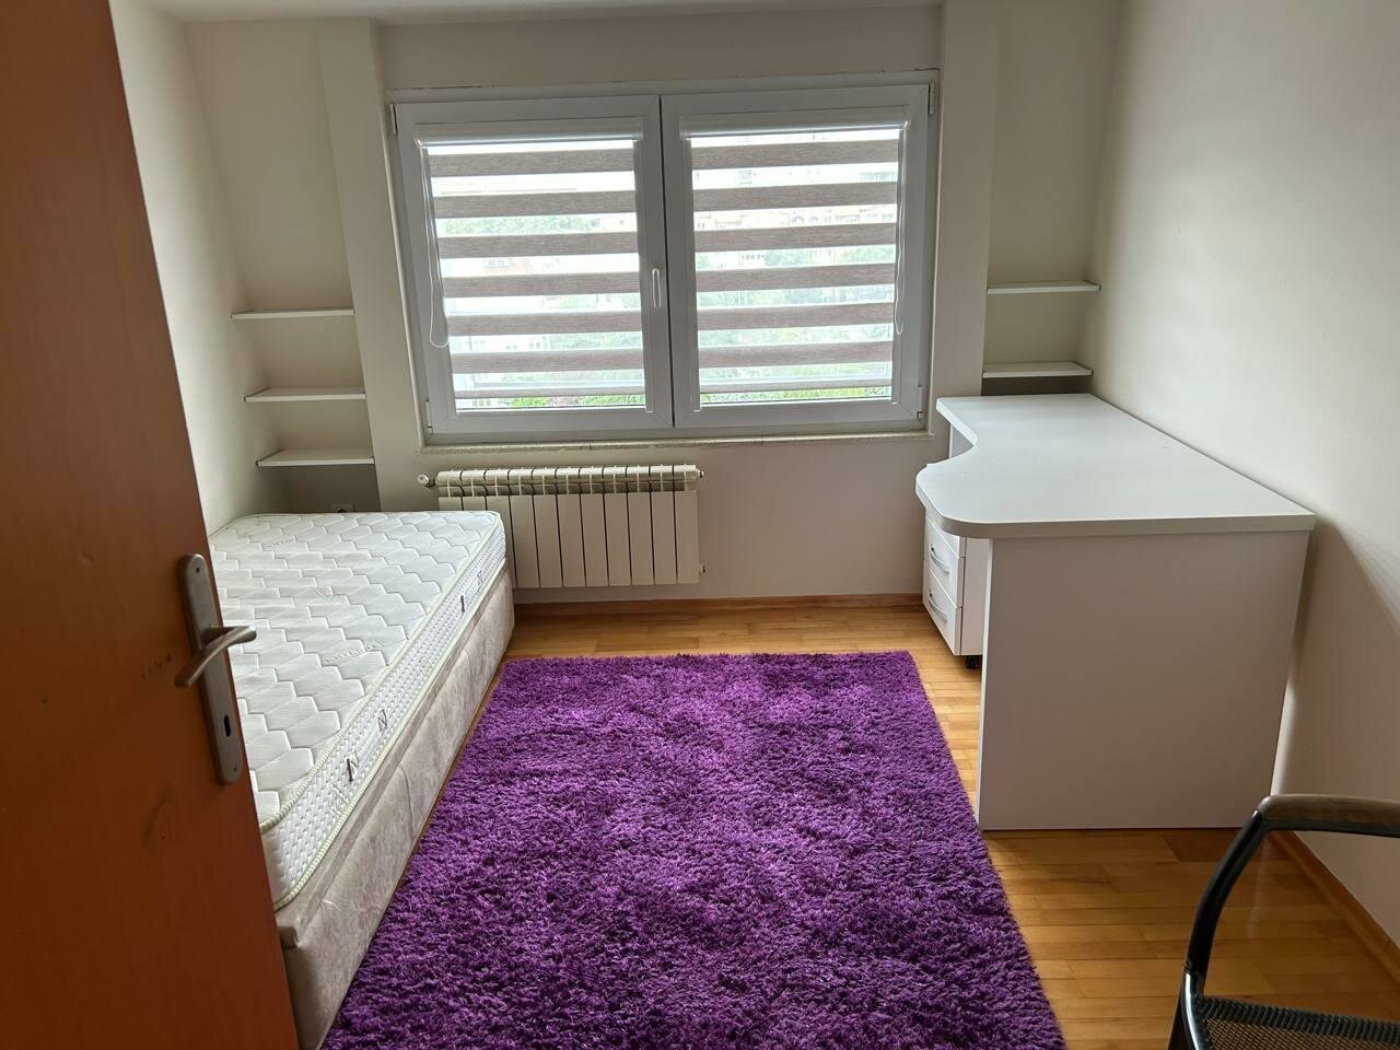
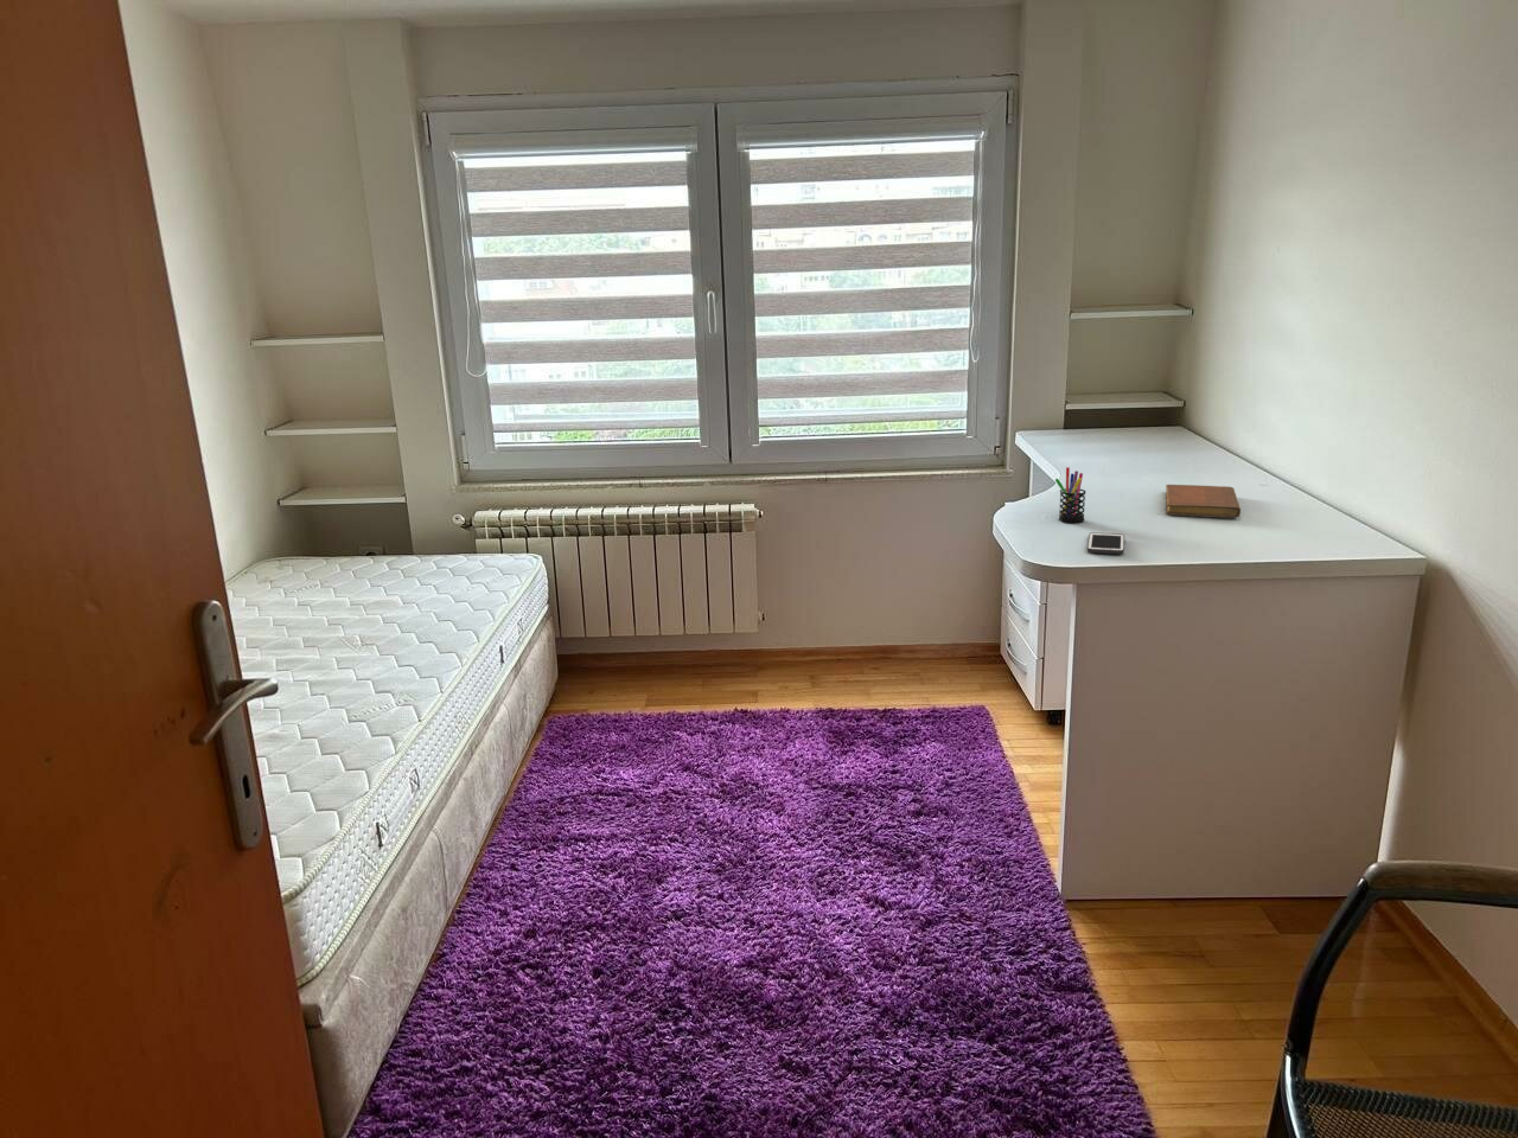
+ cell phone (1106, 543)
+ notebook (1200, 498)
+ pen holder (1069, 495)
